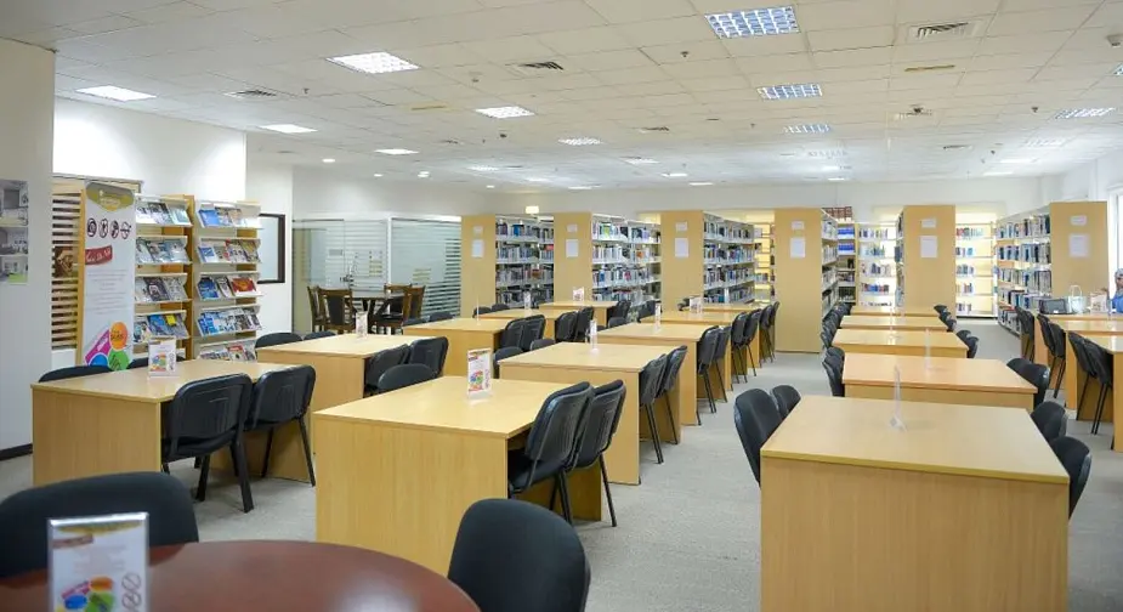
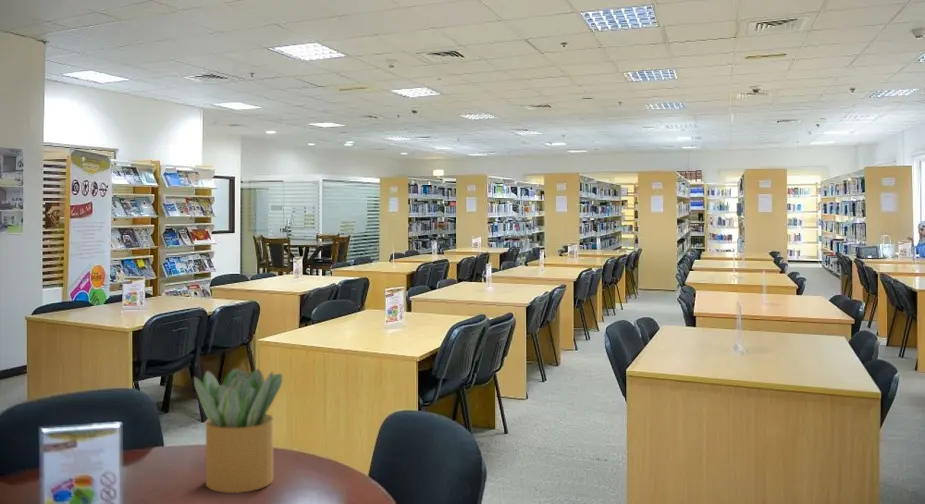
+ potted plant (236, 425)
